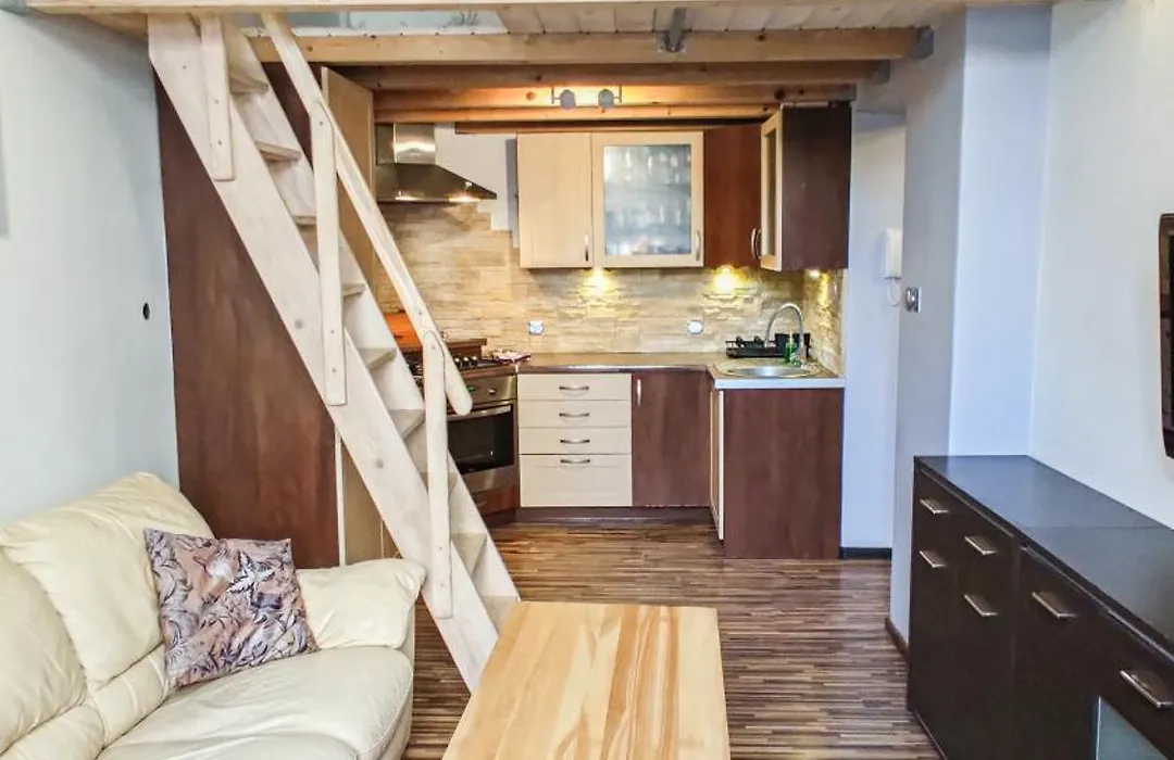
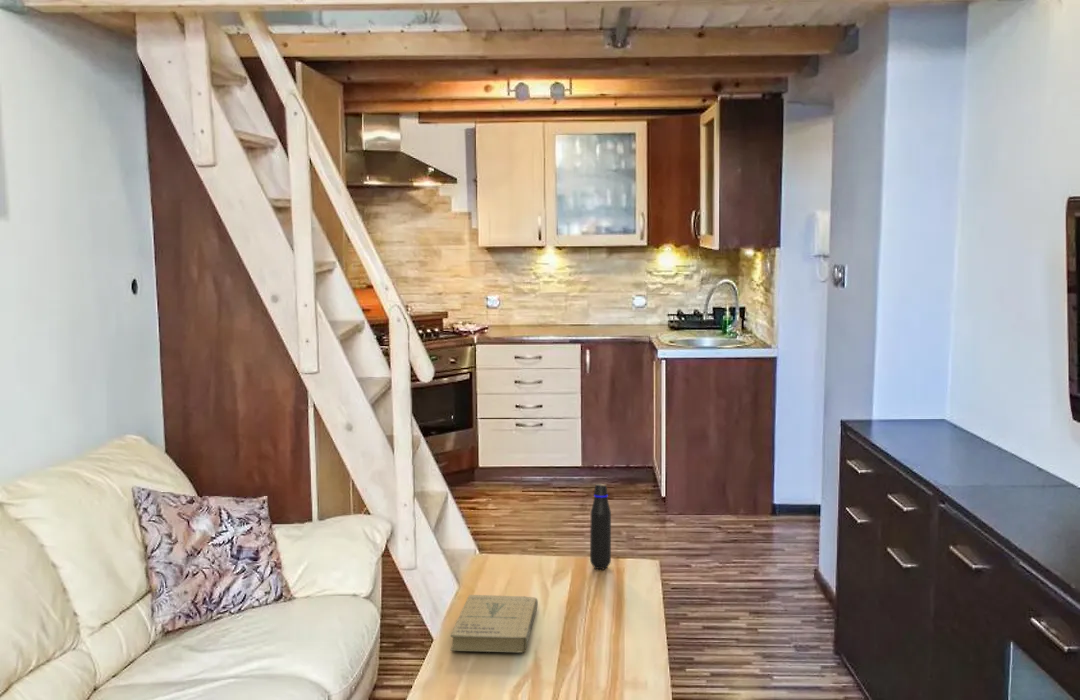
+ book (496, 622)
+ water bottle (600, 526)
